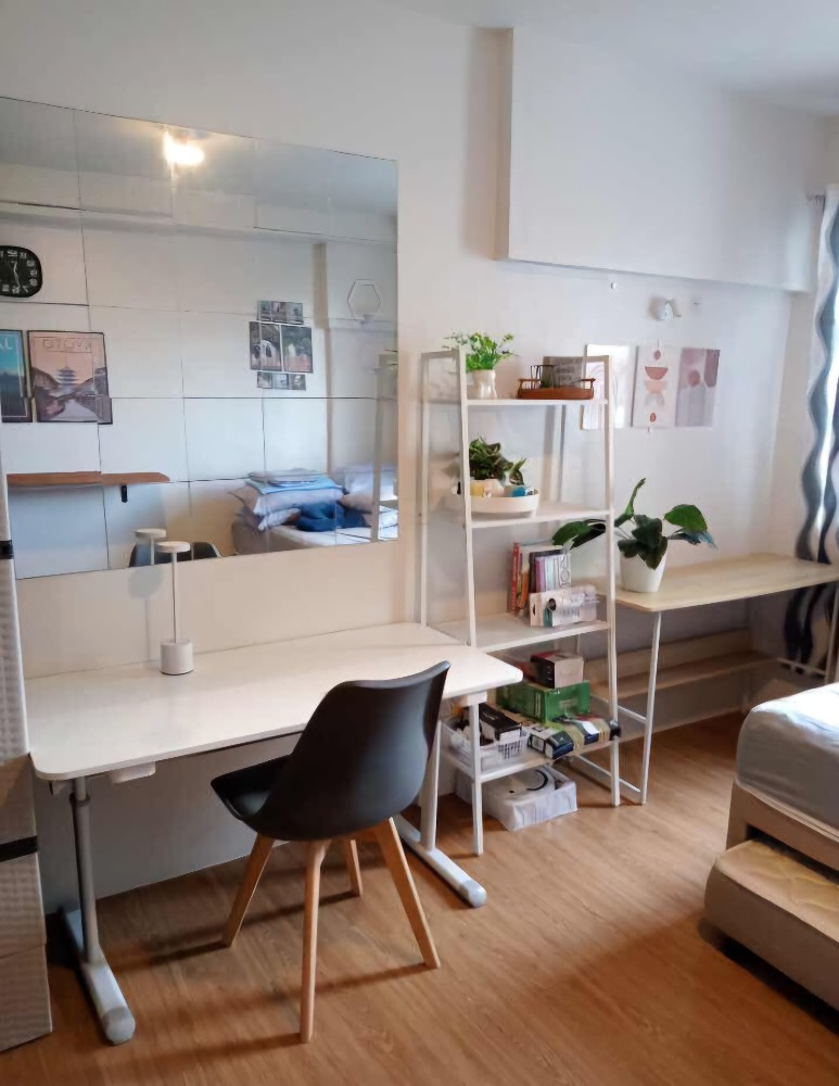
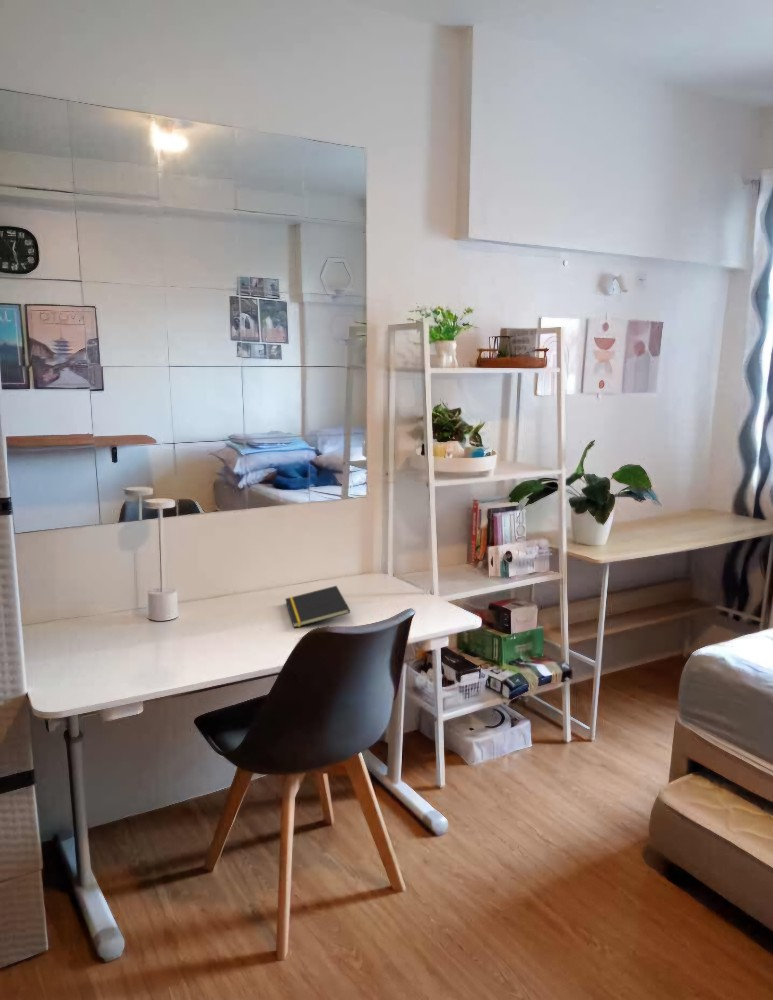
+ notepad (316, 605)
